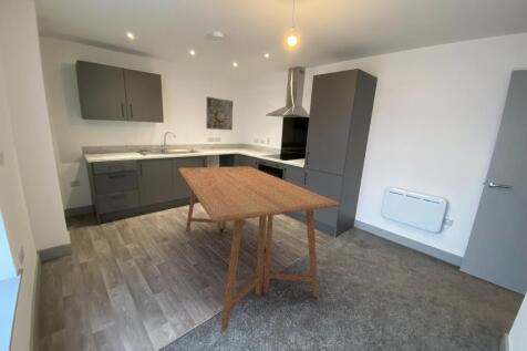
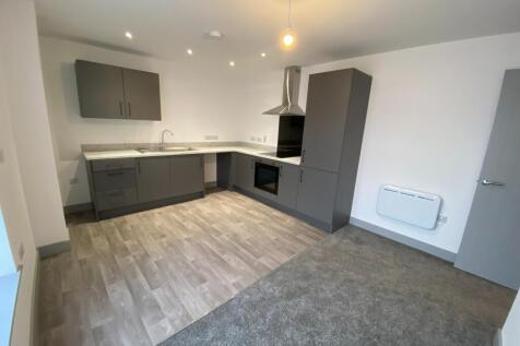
- wall art (219, 114)
- dining table (238, 219)
